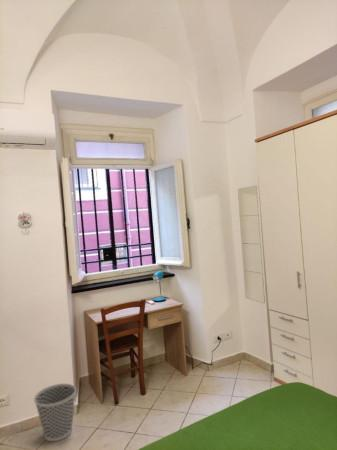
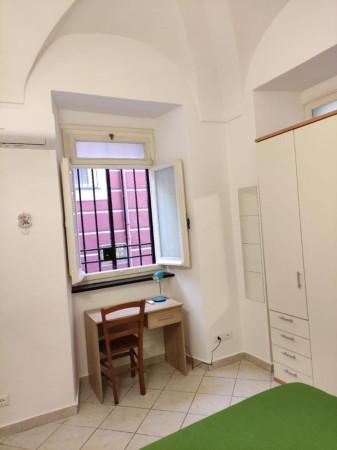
- wastebasket (56, 413)
